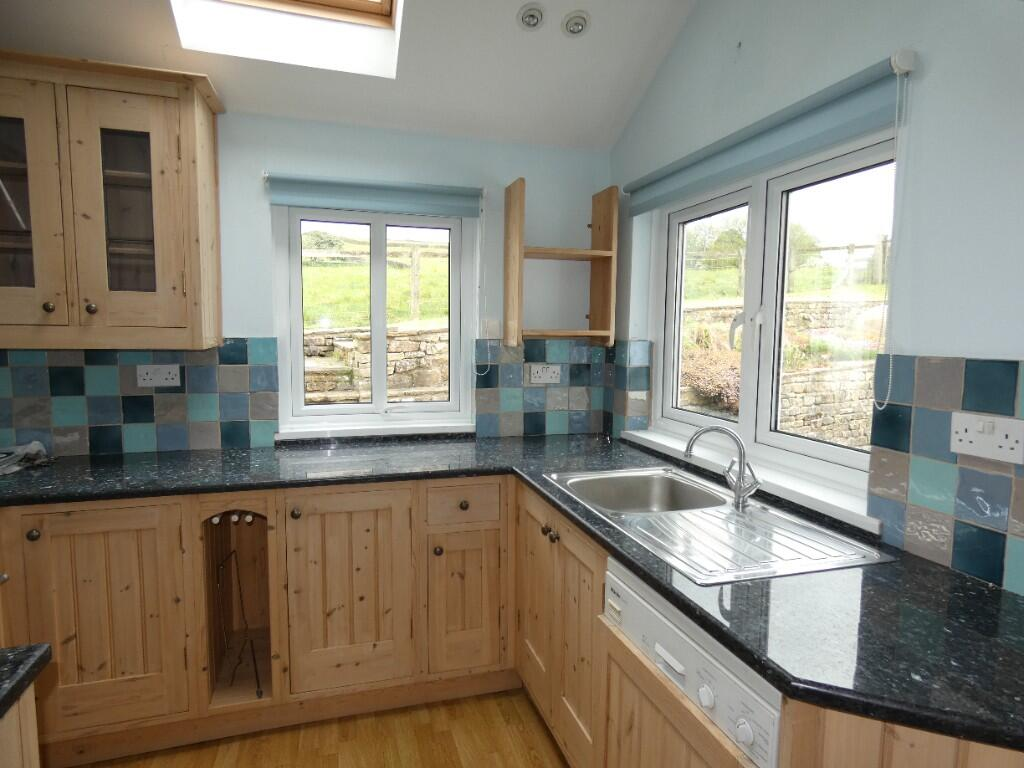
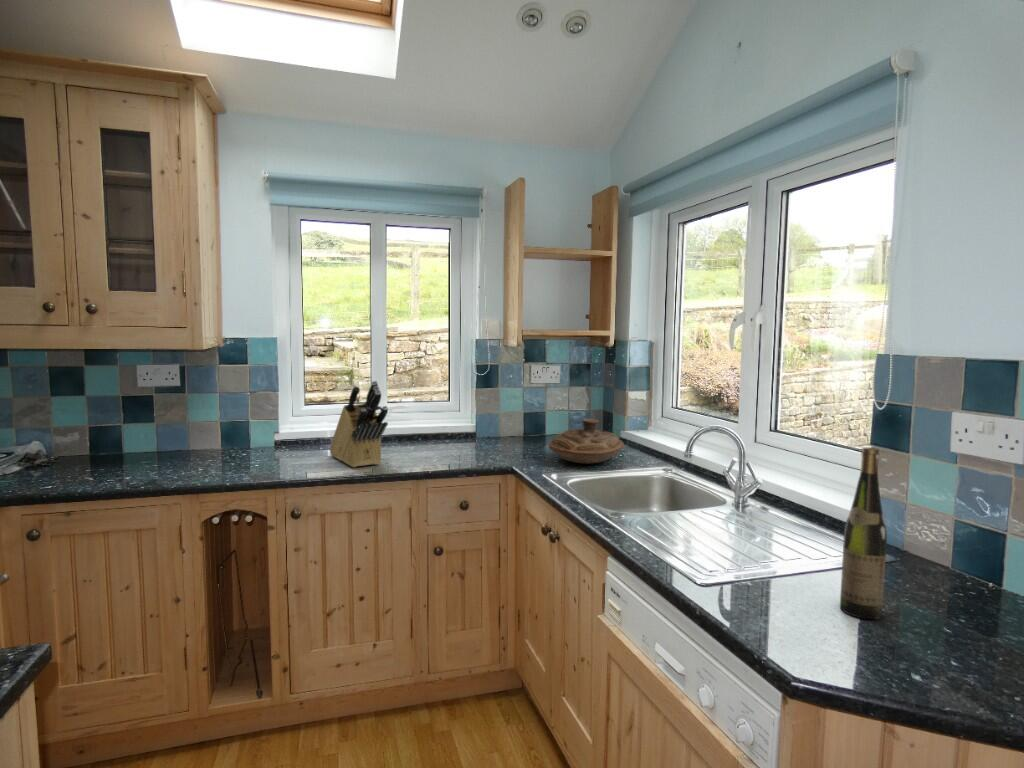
+ knife block (358, 420)
+ wine bottle (865, 530)
+ decorative bowl (585, 440)
